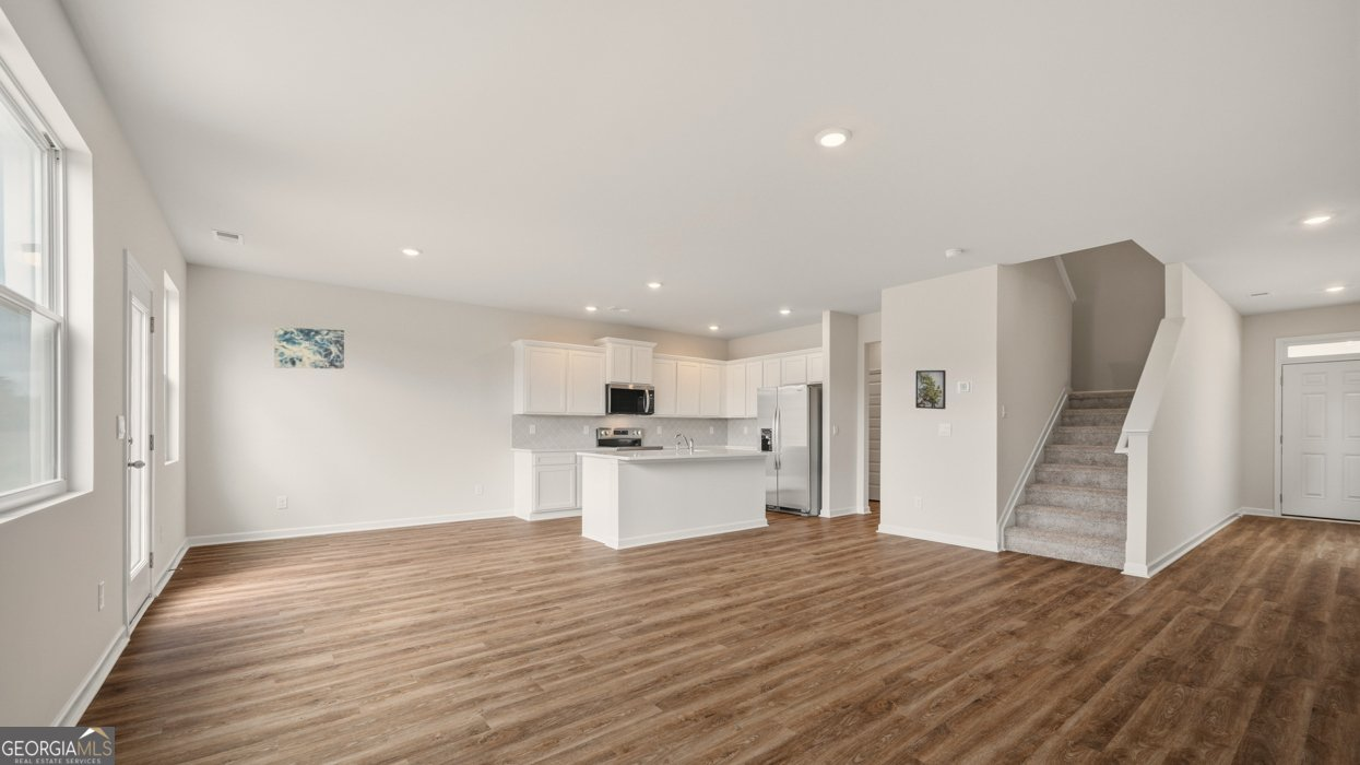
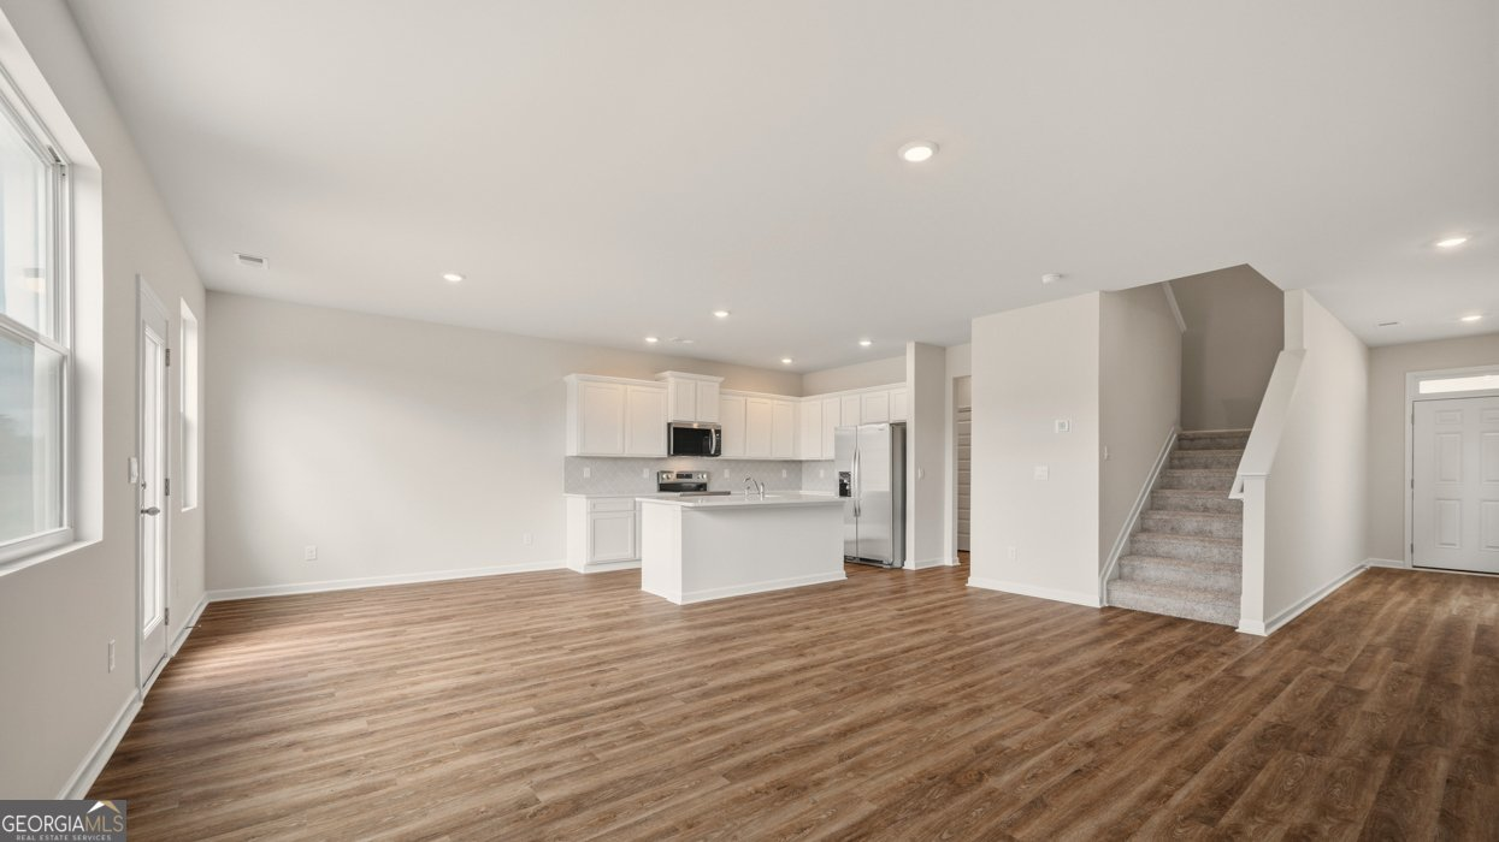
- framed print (930, 389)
- wall art (310, 348)
